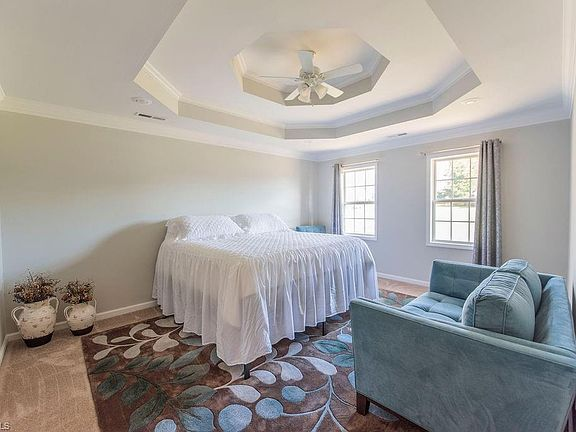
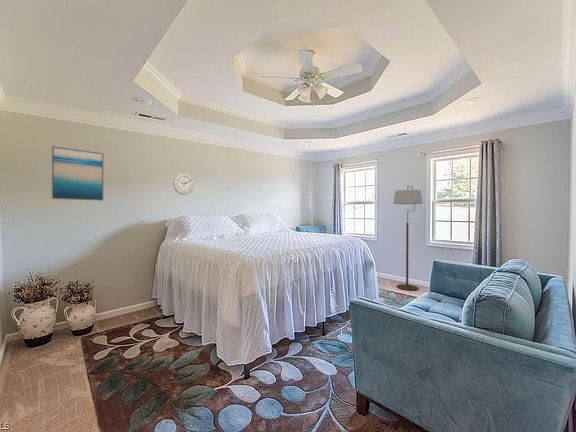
+ wall art (78, 175)
+ floor lamp (407, 236)
+ wall clock (184, 184)
